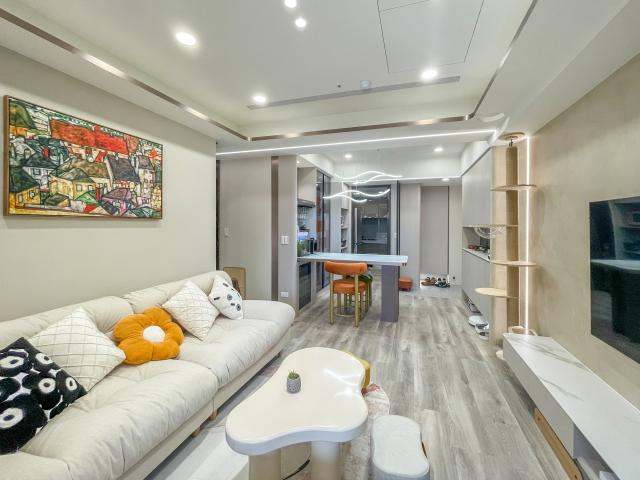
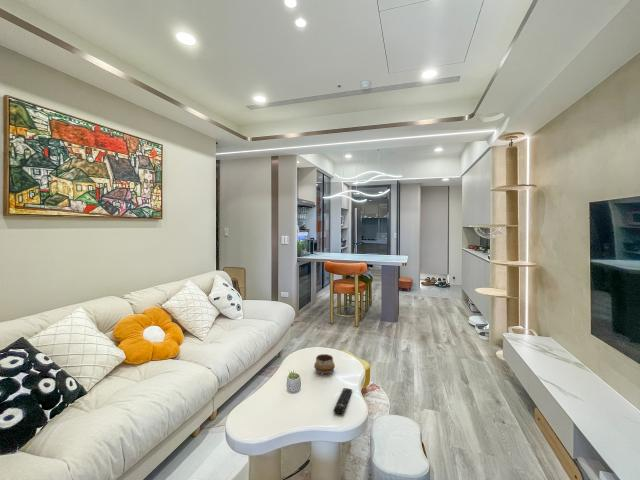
+ decorative bowl (324, 364)
+ remote control (343, 400)
